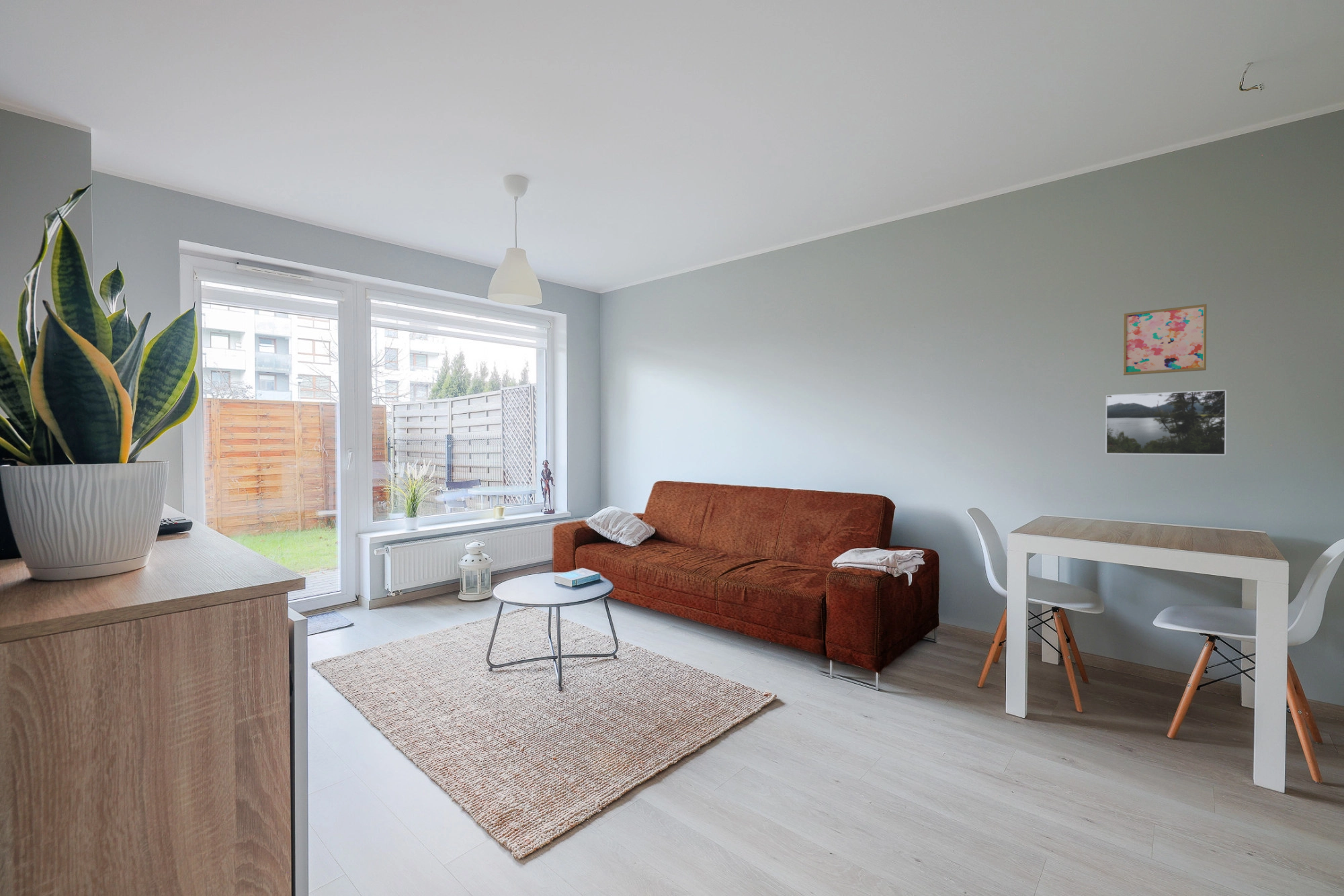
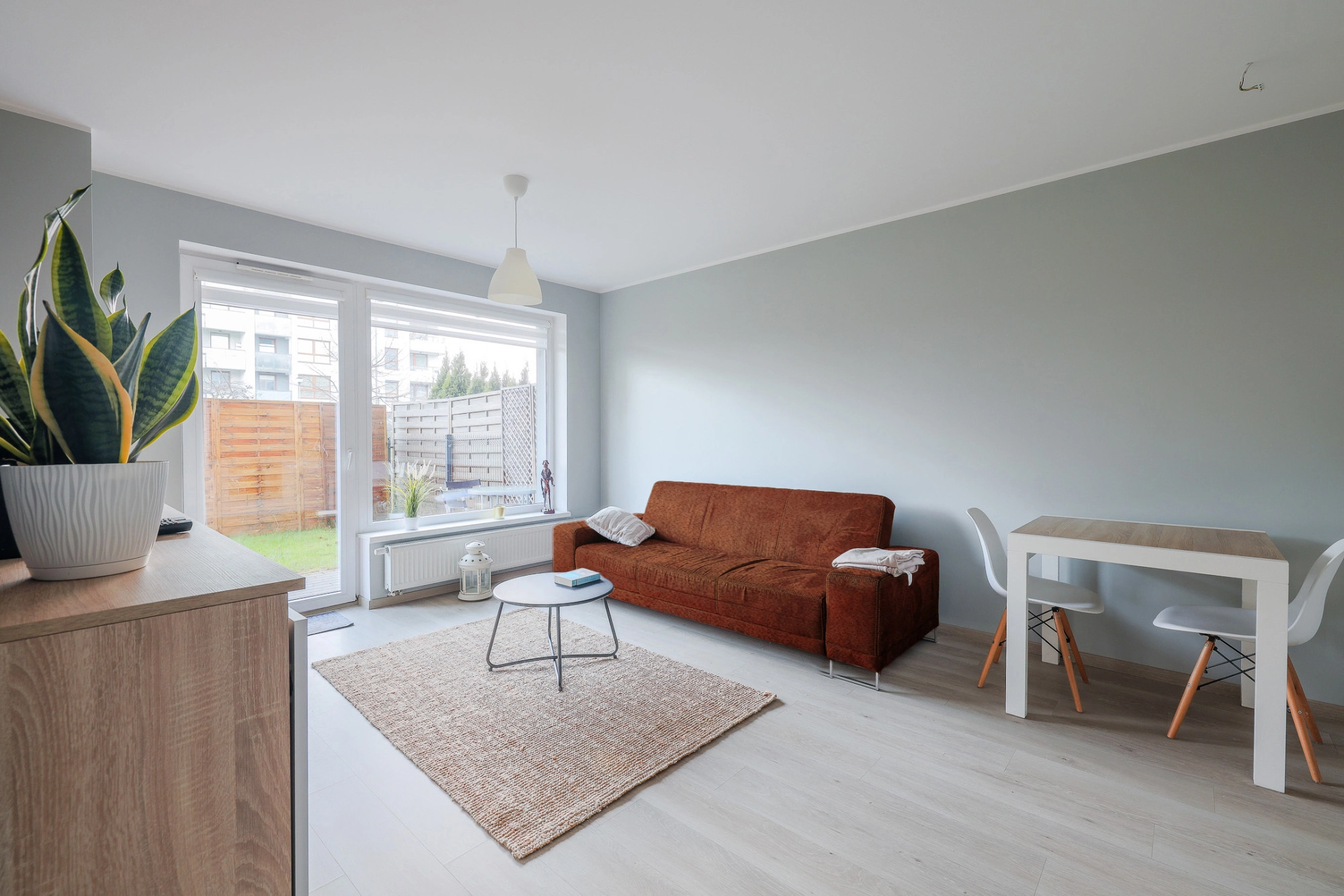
- wall art (1163, 341)
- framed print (1163, 423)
